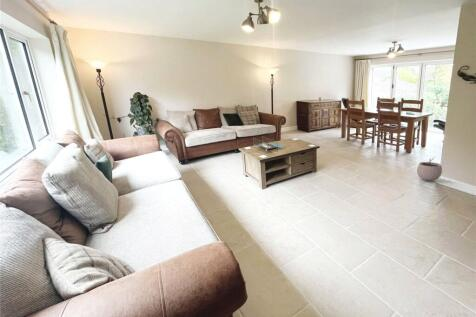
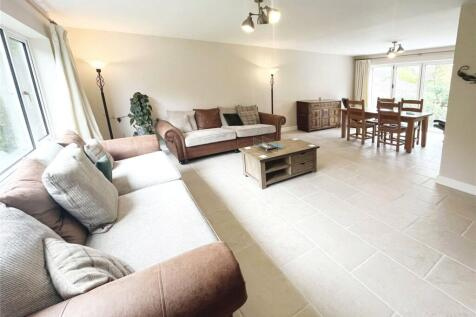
- plant pot (429, 168)
